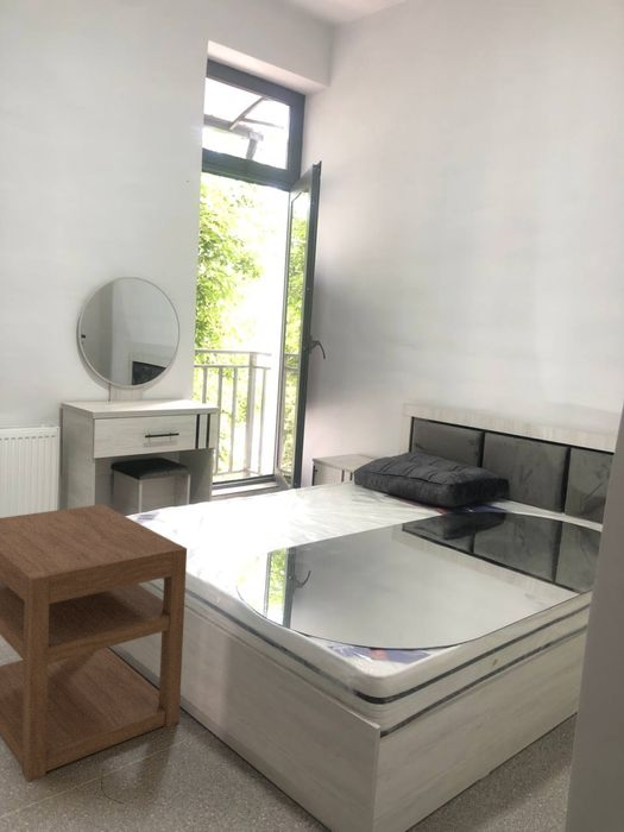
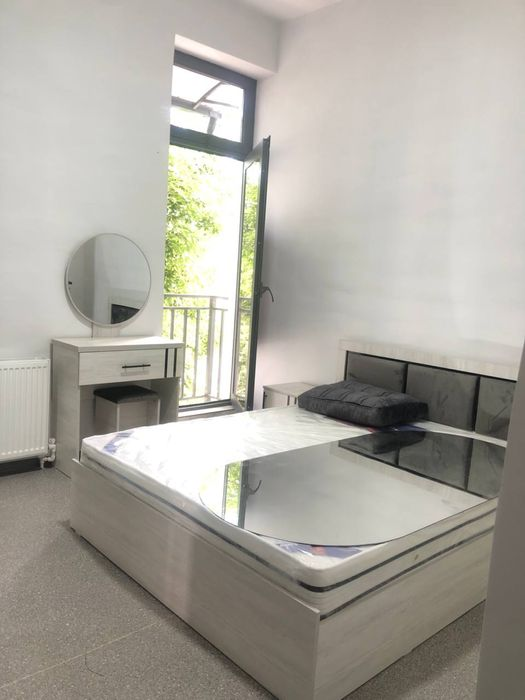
- nightstand (70, 622)
